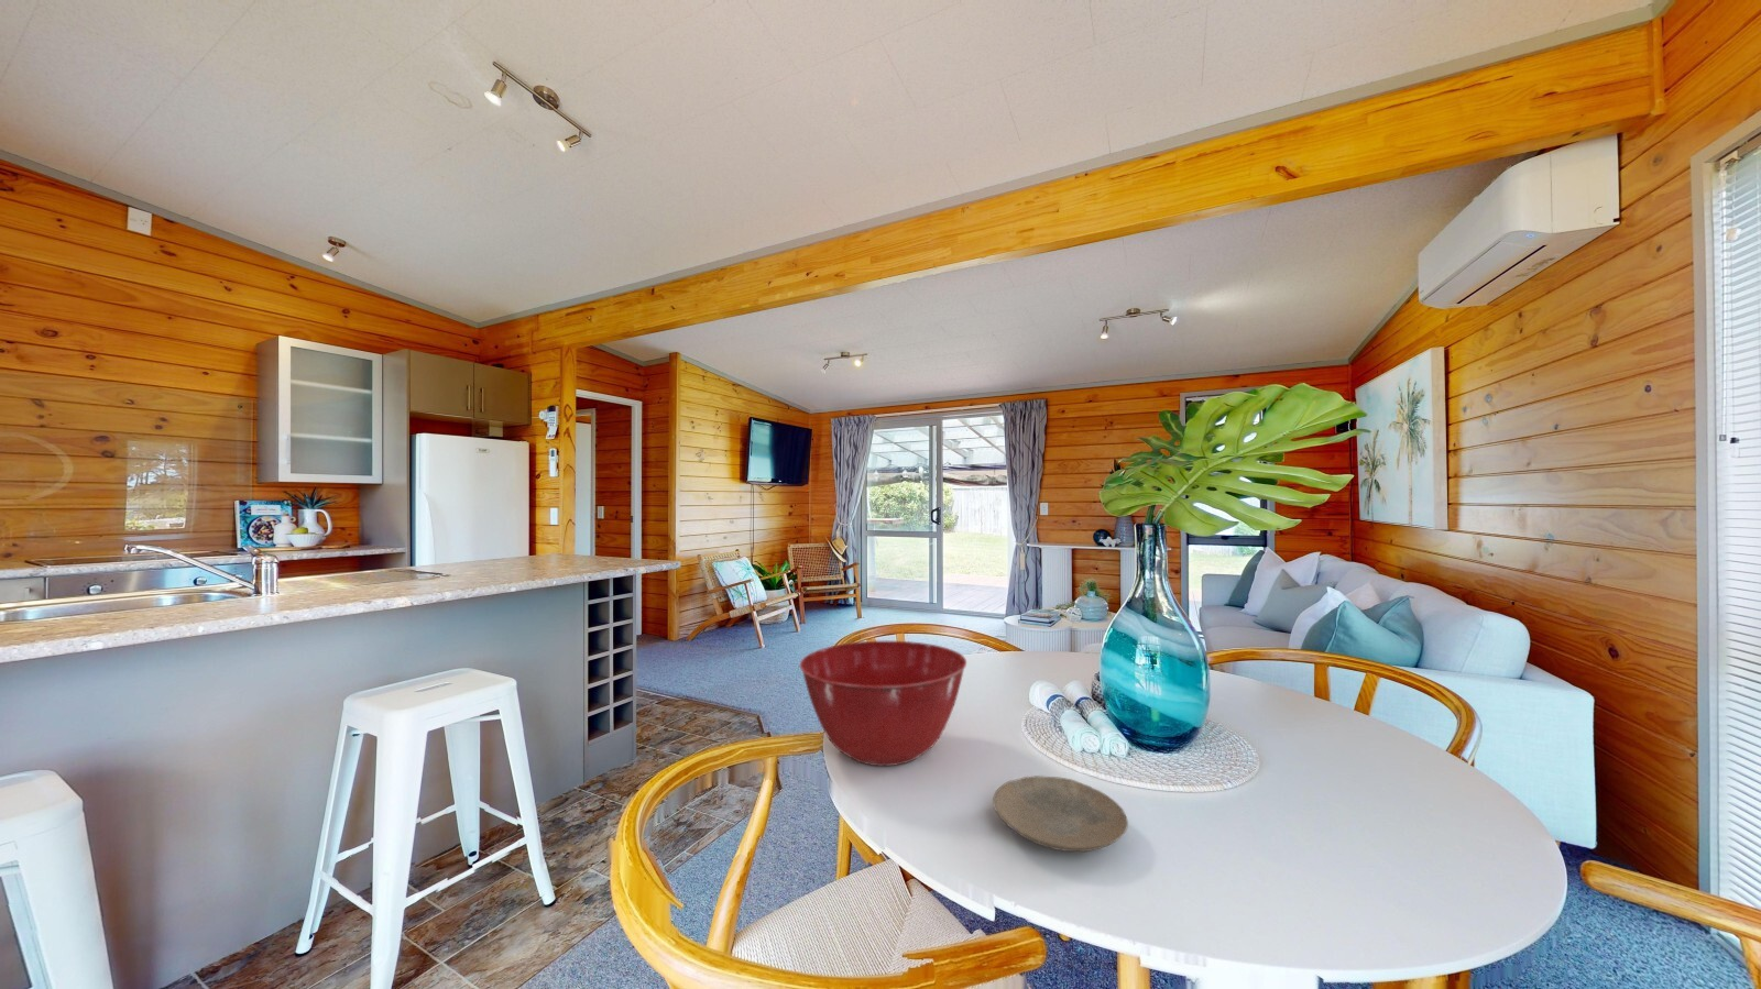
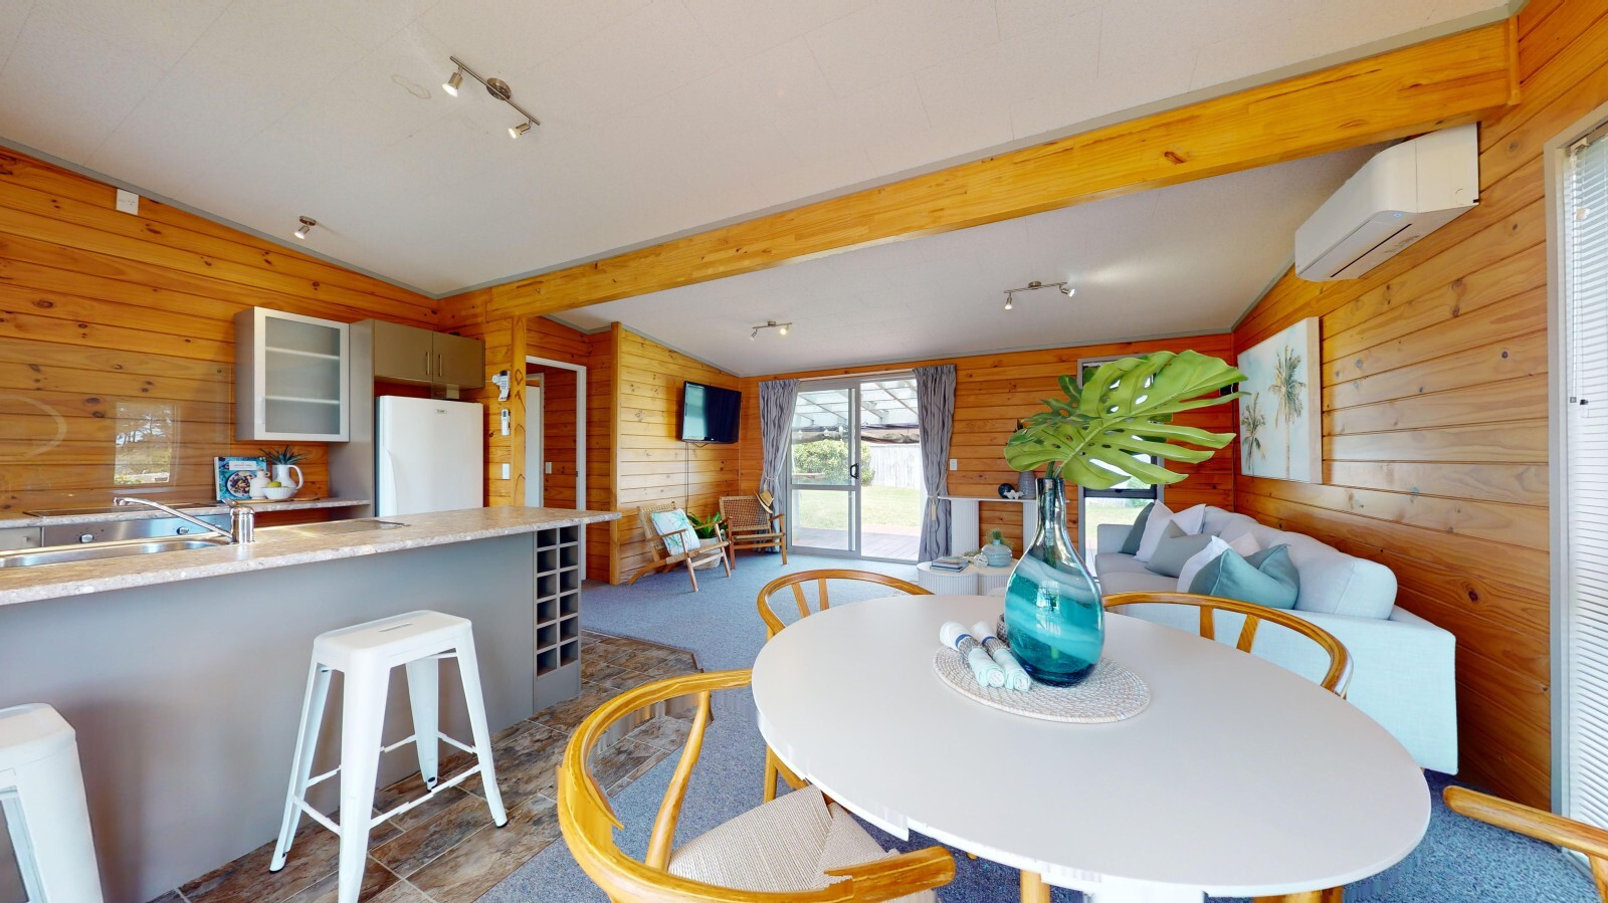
- plate (1058, 816)
- mixing bowl (883, 702)
